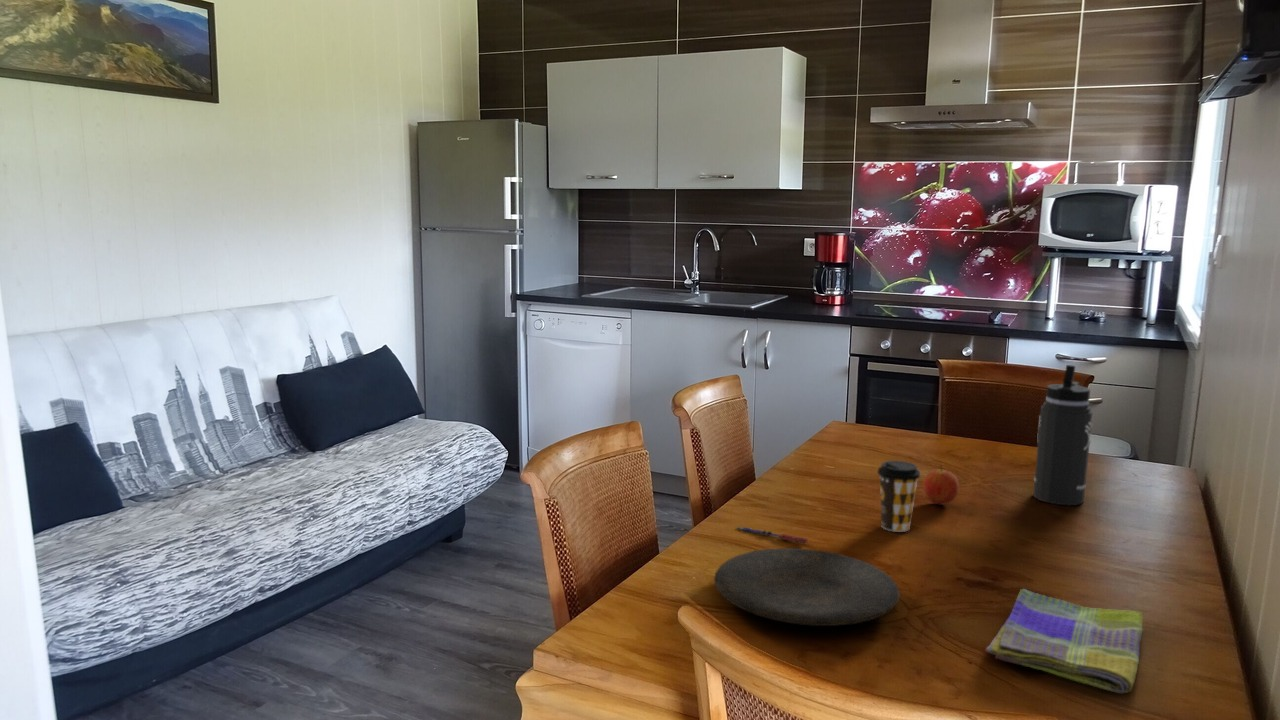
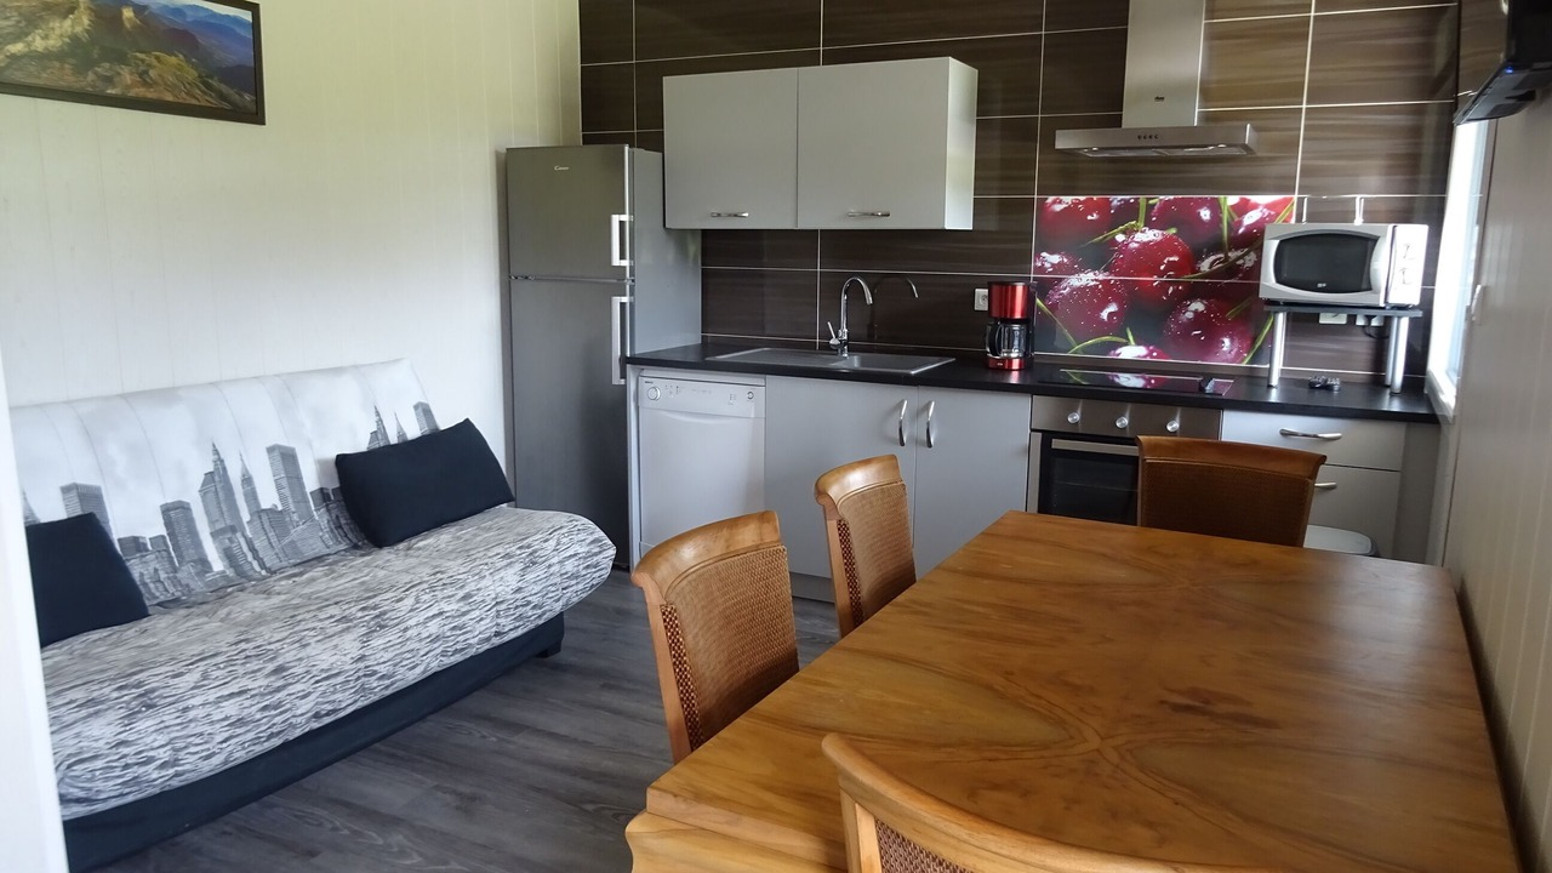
- fruit (940, 484)
- thermos bottle (1065, 431)
- coffee cup (897, 496)
- pen (771, 533)
- dish towel (1069, 635)
- plate (804, 589)
